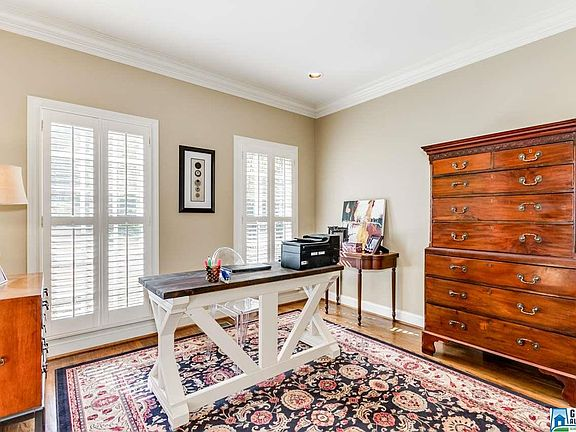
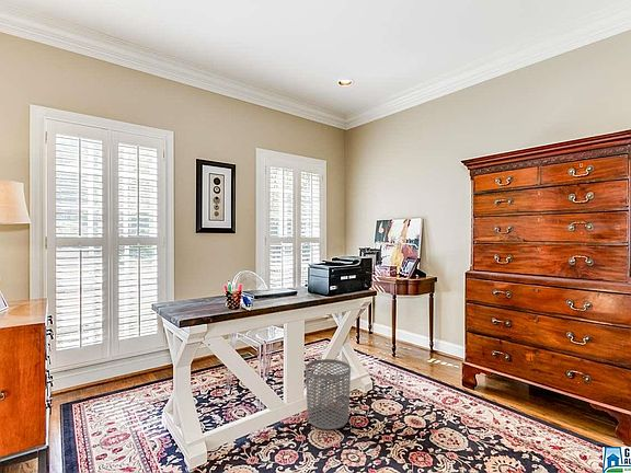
+ waste bin (328, 392)
